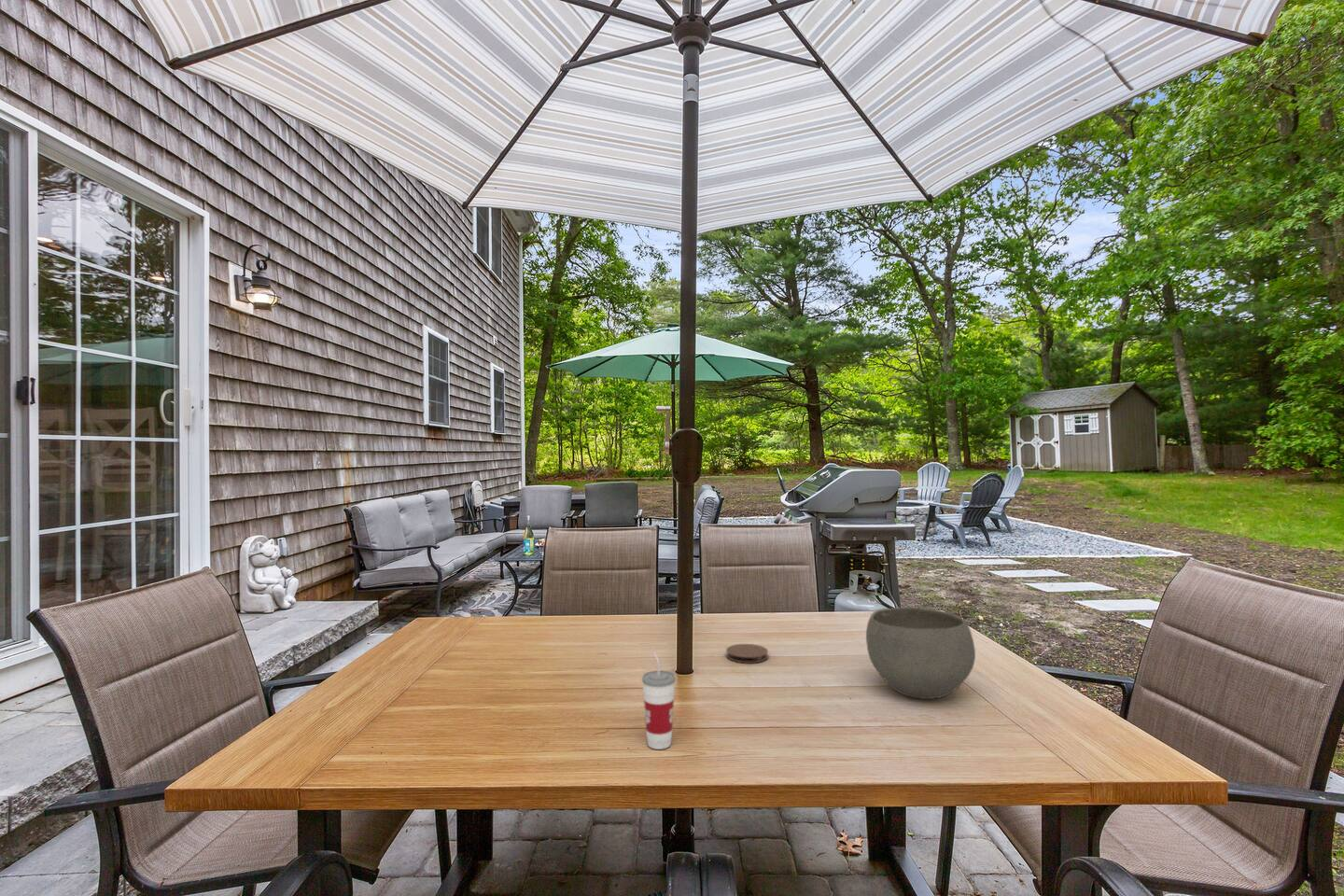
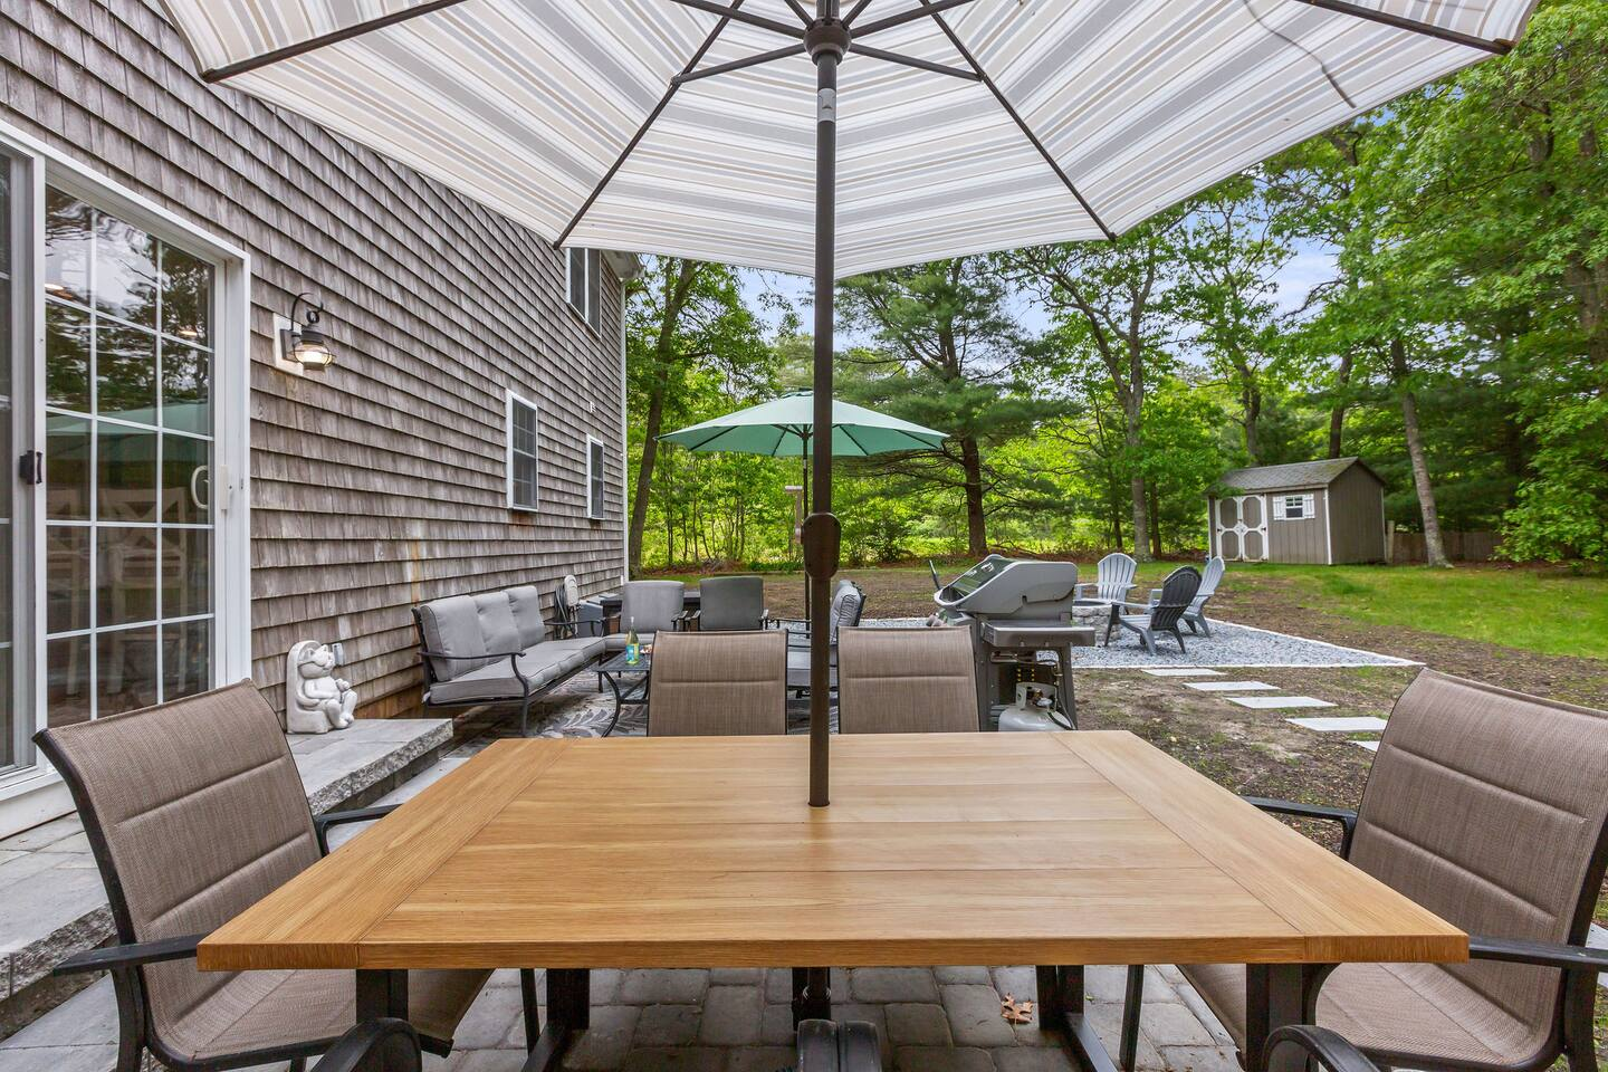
- bowl (918, 653)
- cup (659, 697)
- coaster (747, 652)
